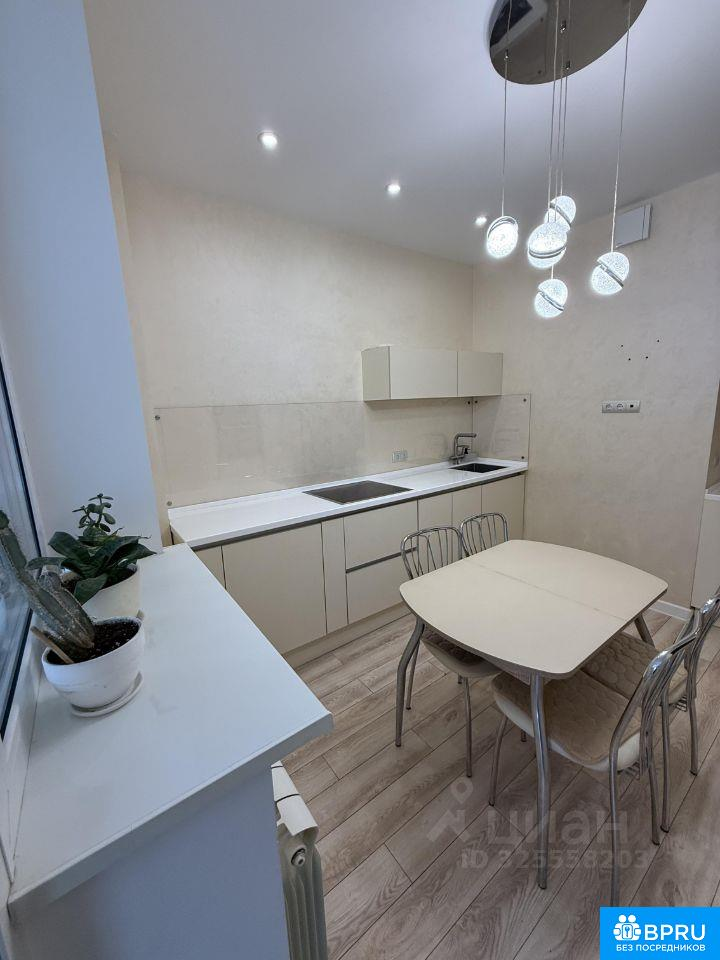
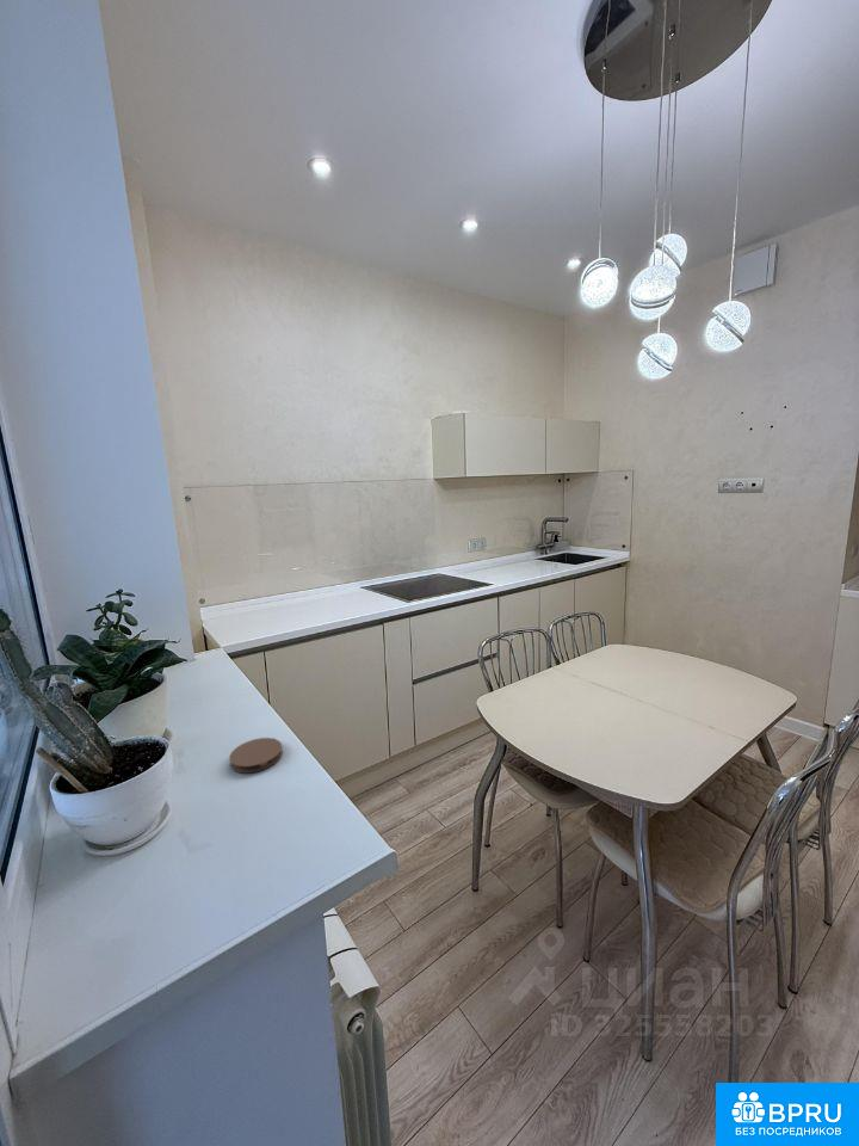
+ coaster (257, 753)
